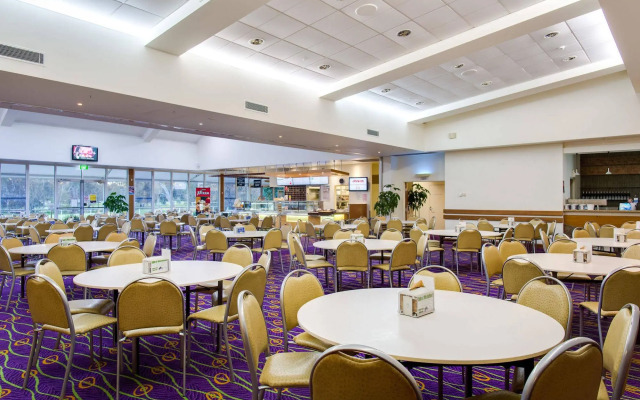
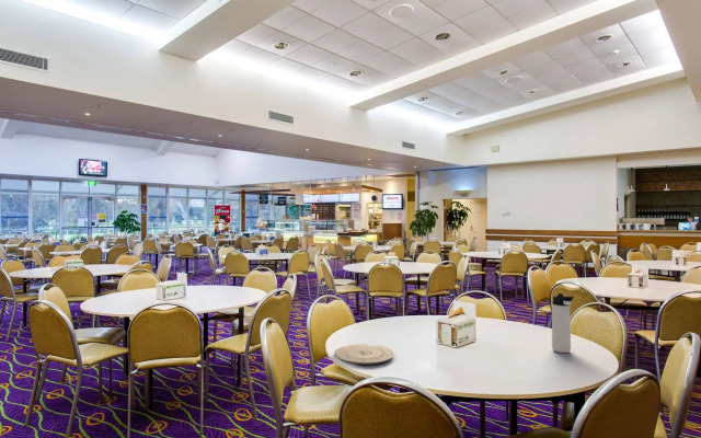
+ thermos bottle (563, 323)
+ plate (364, 354)
